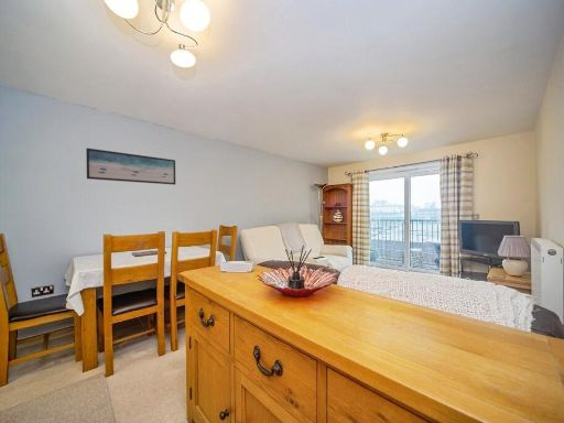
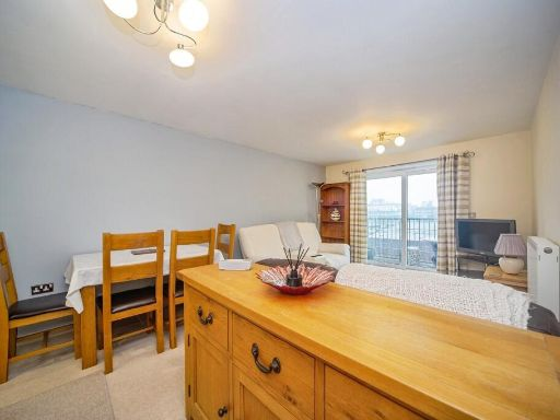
- wall art (135, 167)
